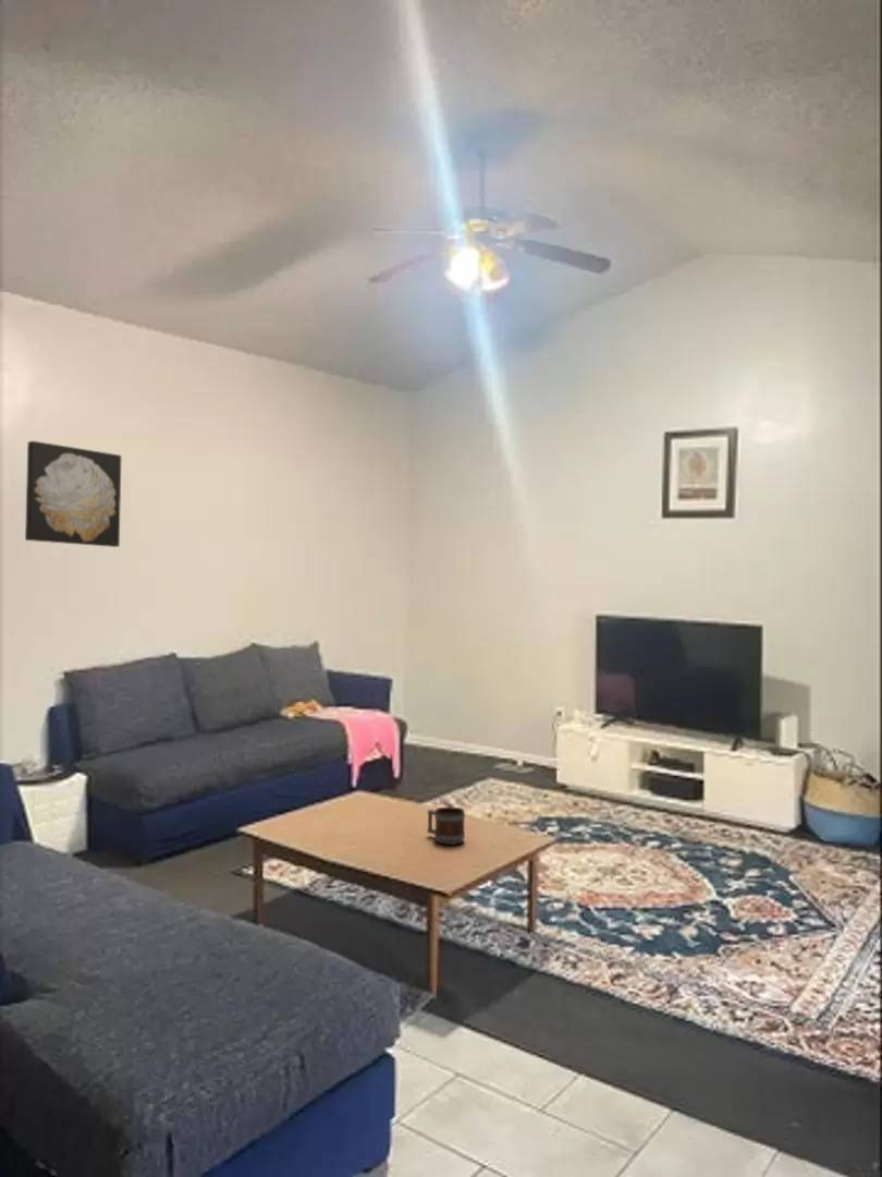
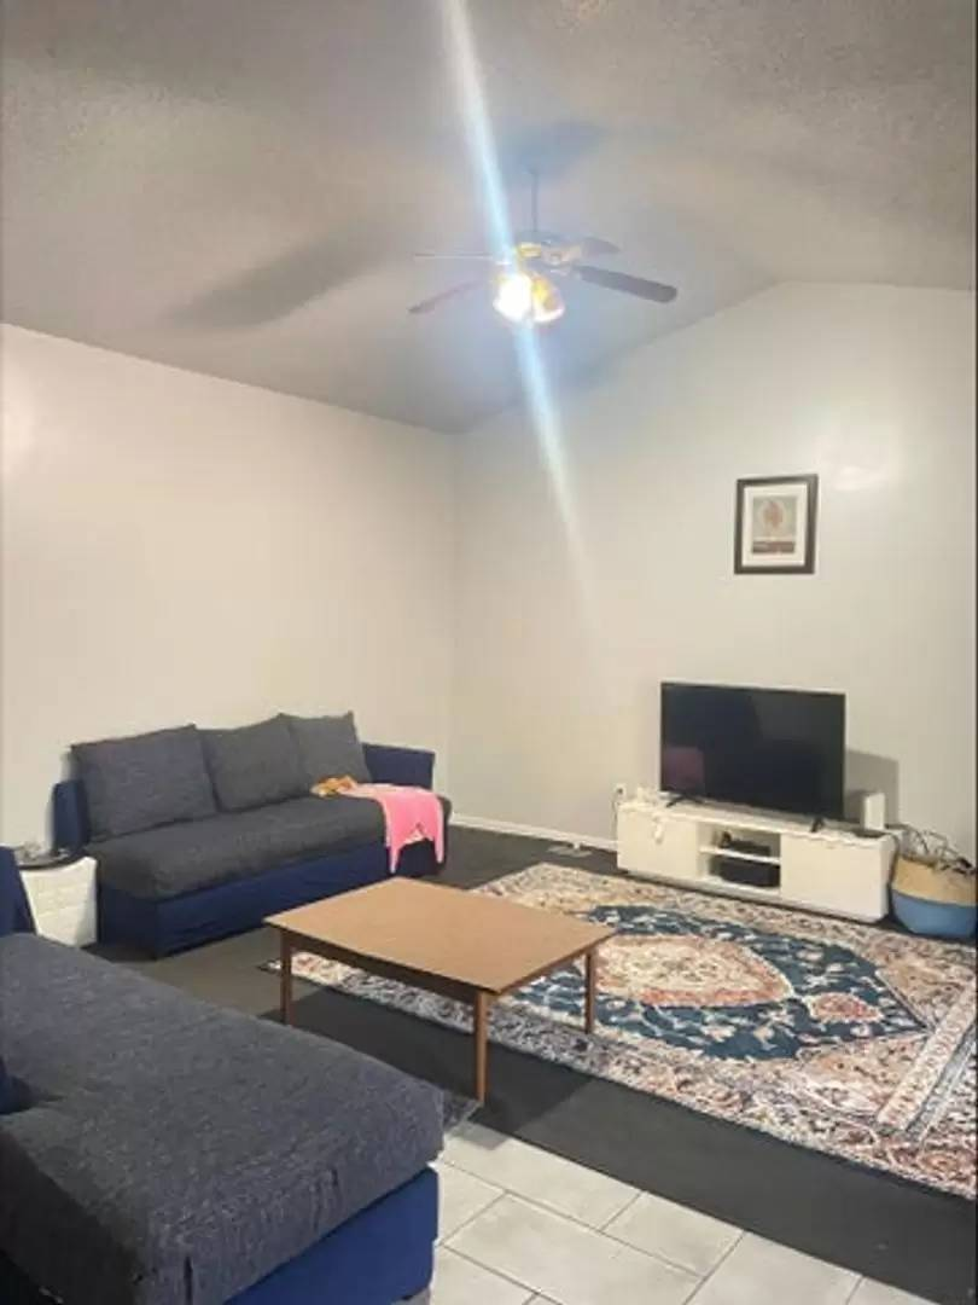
- wall art (74, 496)
- mug (444, 824)
